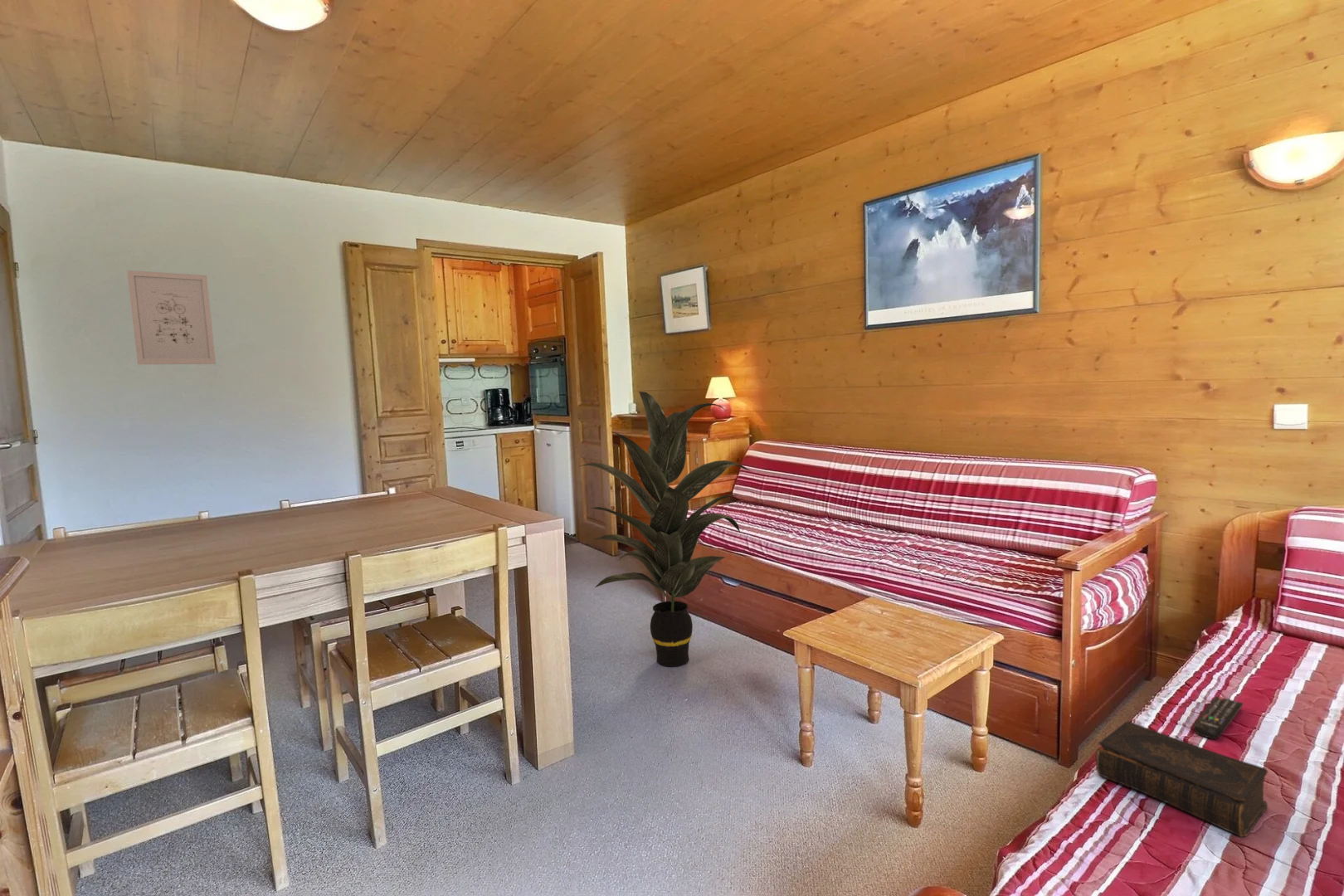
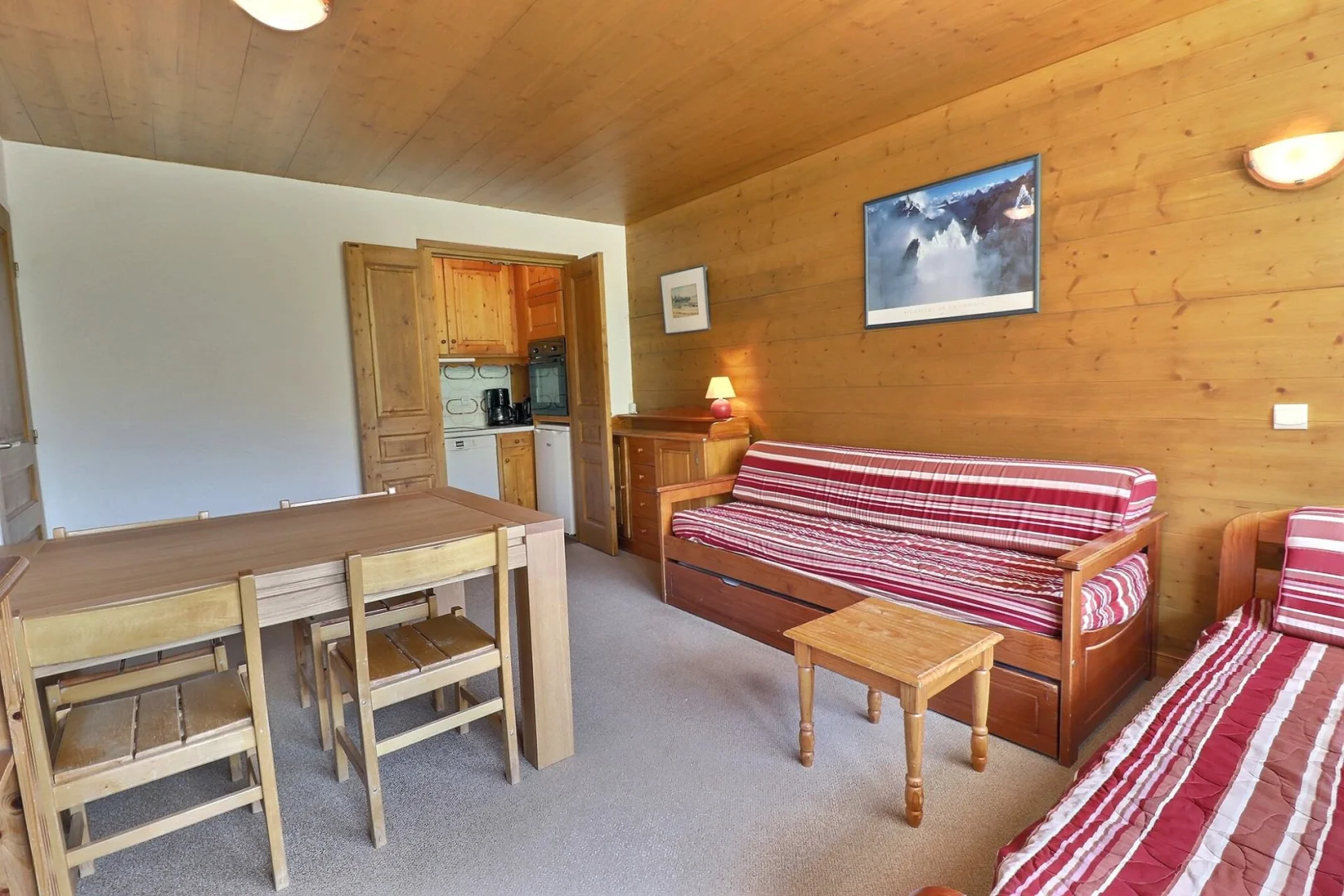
- remote control (1219, 716)
- wall art (173, 319)
- book (1178, 773)
- indoor plant (666, 525)
